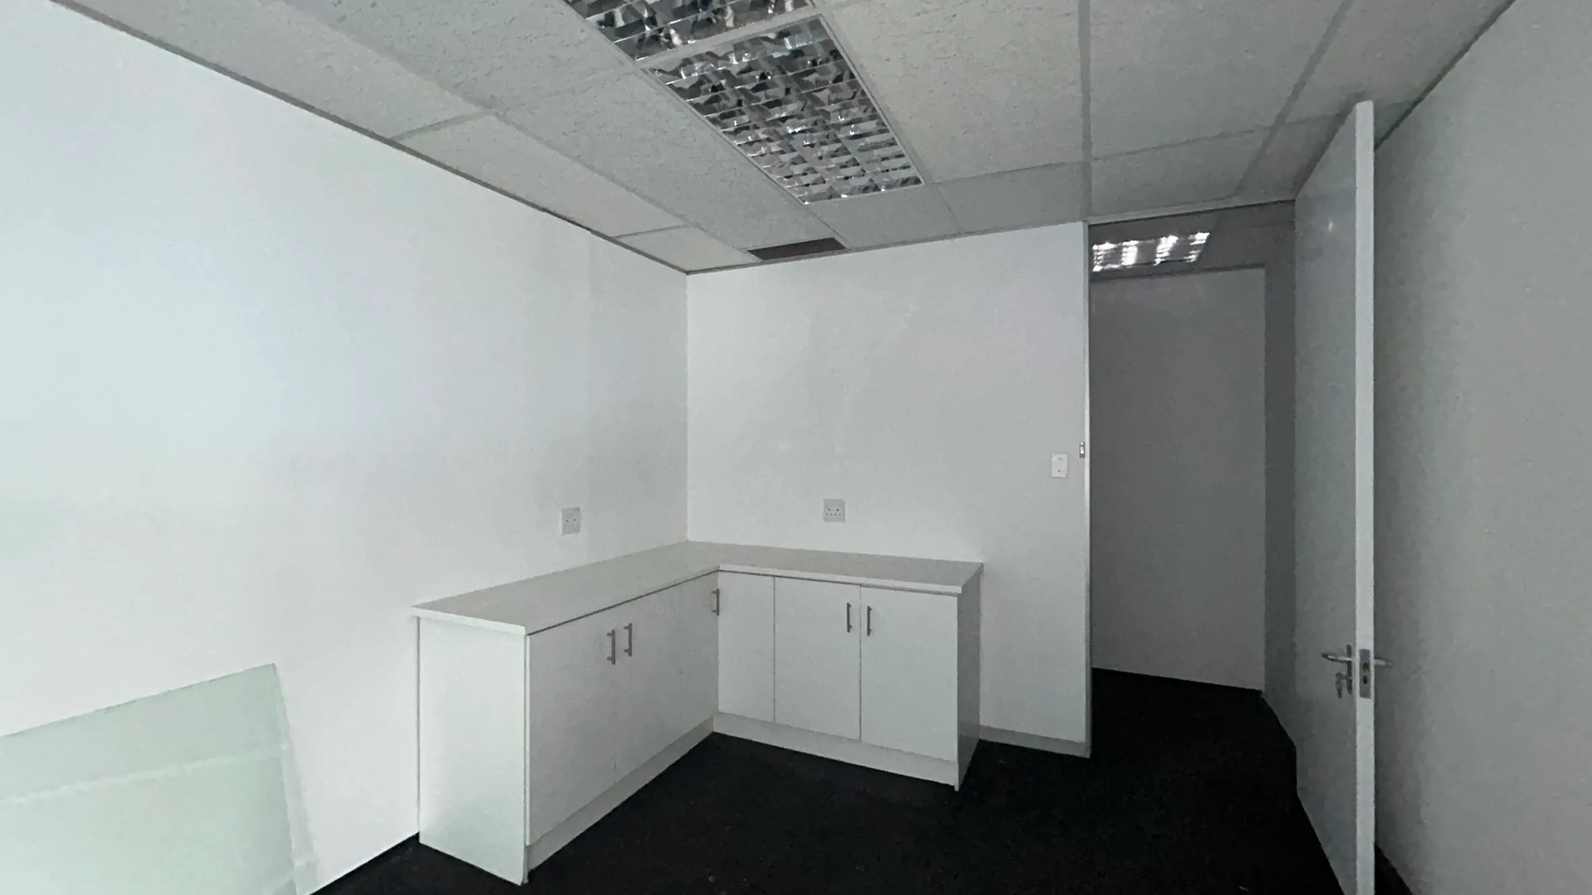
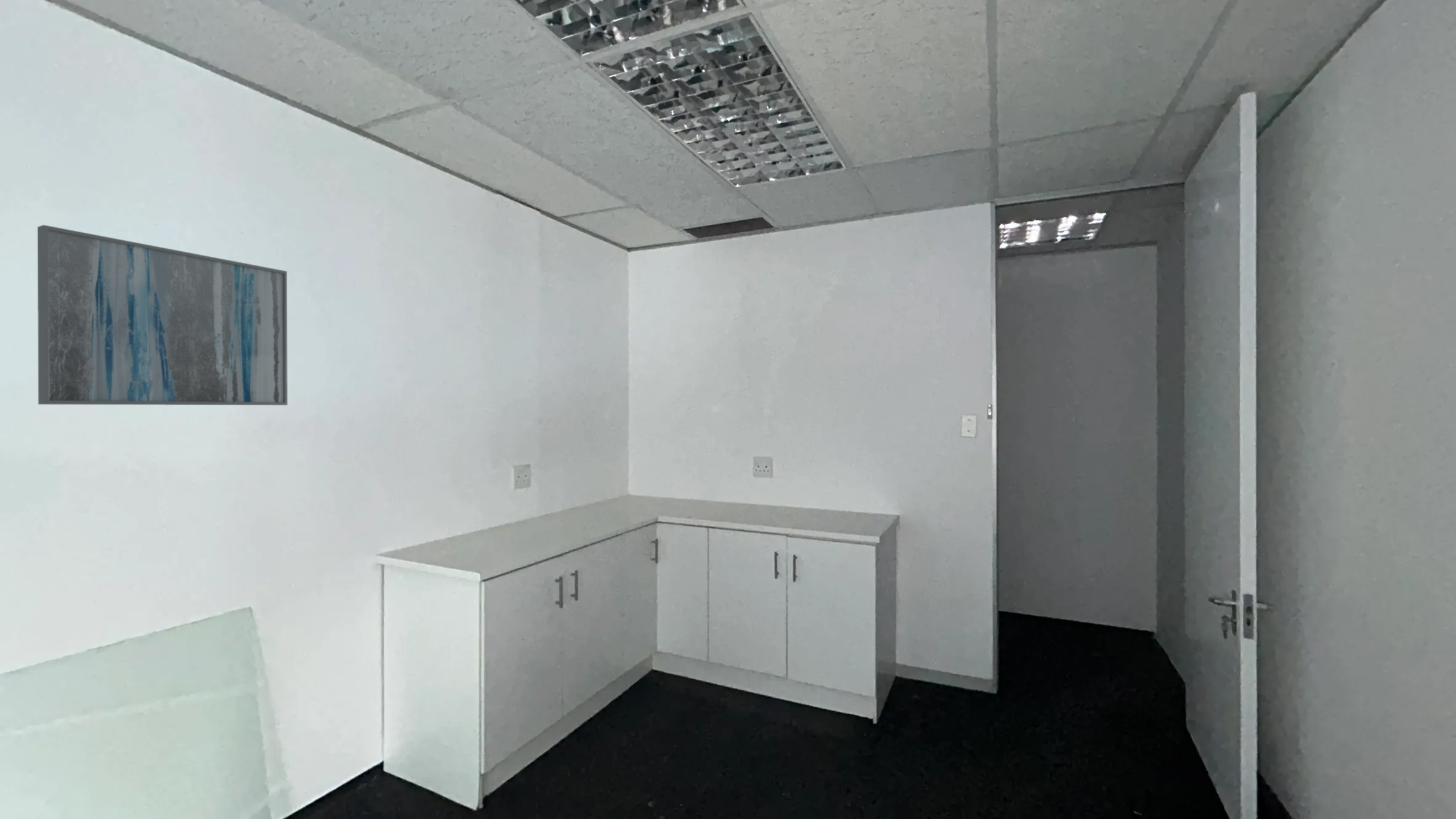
+ wall art (180, 328)
